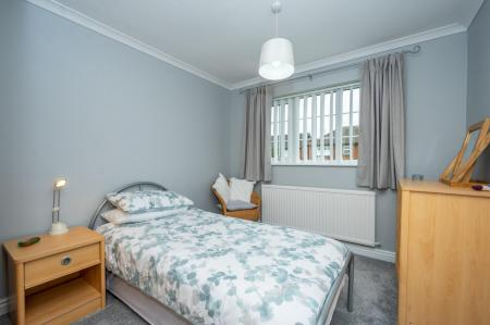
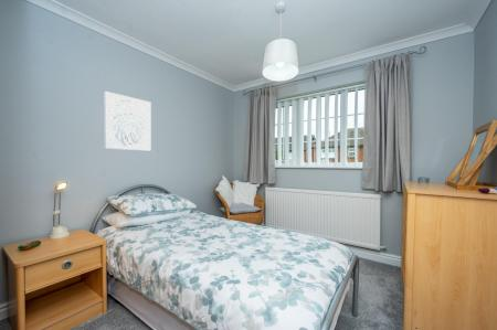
+ wall art (129, 123)
